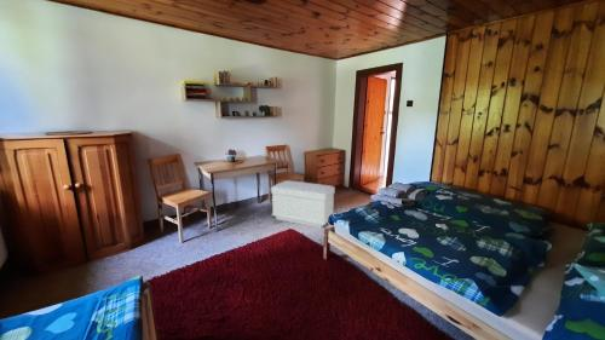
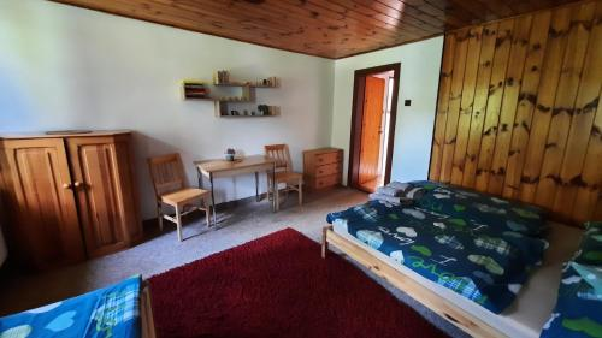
- bench (302, 202)
